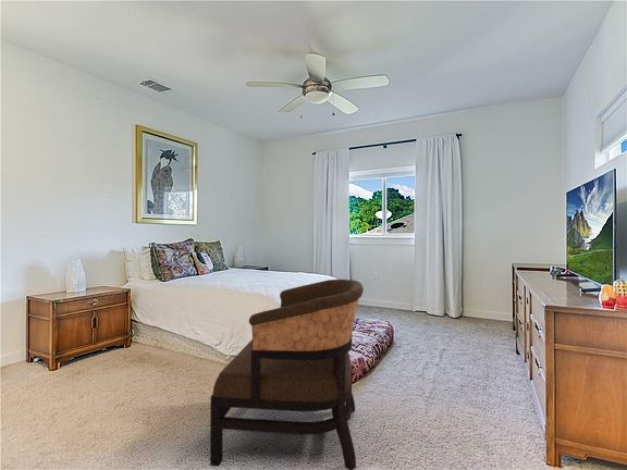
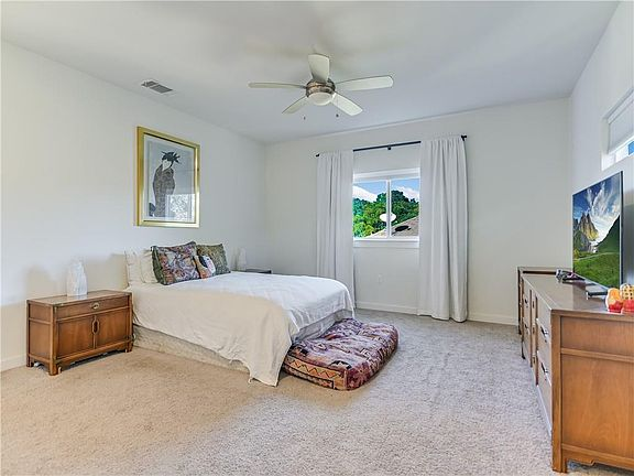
- armchair (296, 357)
